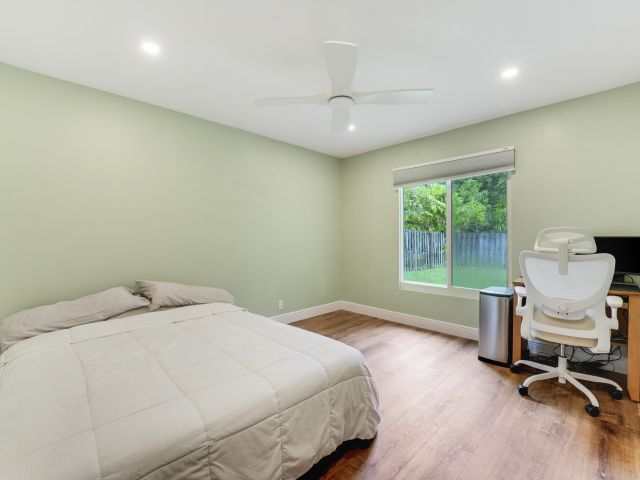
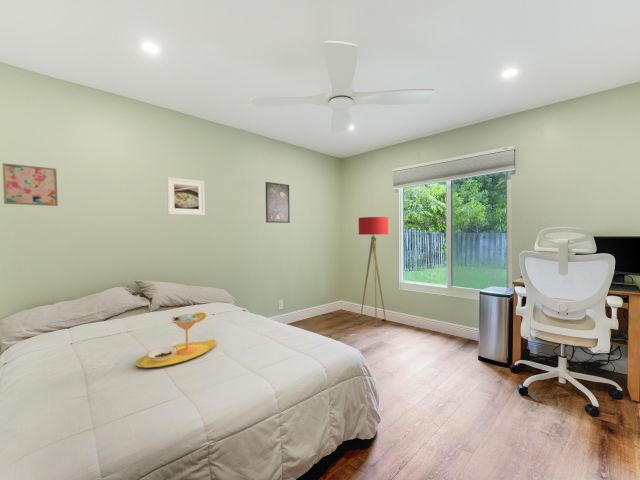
+ wall art (31, 185)
+ floor lamp (375, 269)
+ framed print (186, 197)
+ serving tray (182, 328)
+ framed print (278, 203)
